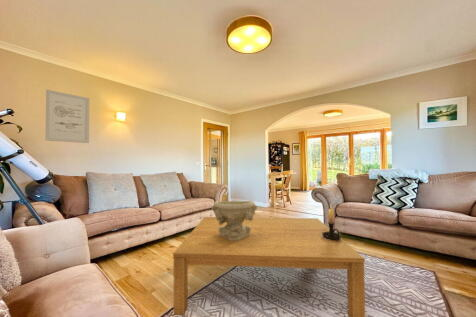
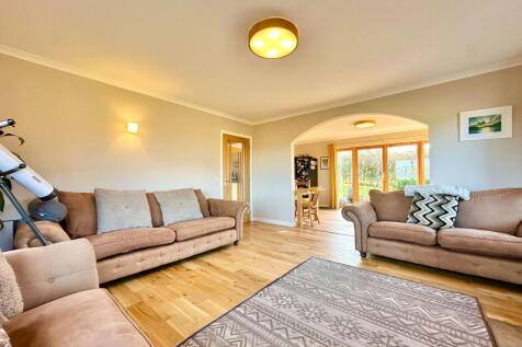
- candle holder (332, 221)
- coffee table (262, 255)
- decorative bowl (232, 218)
- wall art (68, 118)
